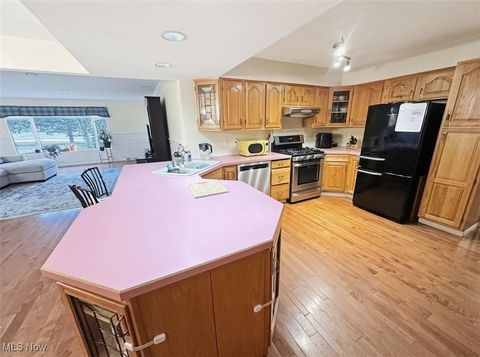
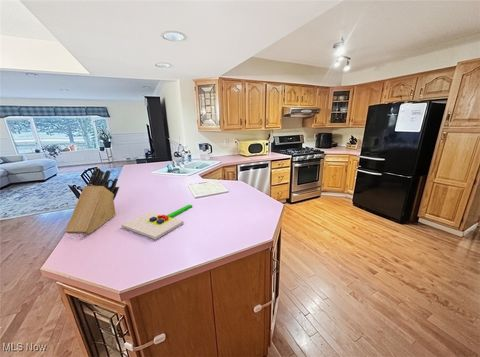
+ chopping board (167, 215)
+ knife block (94, 197)
